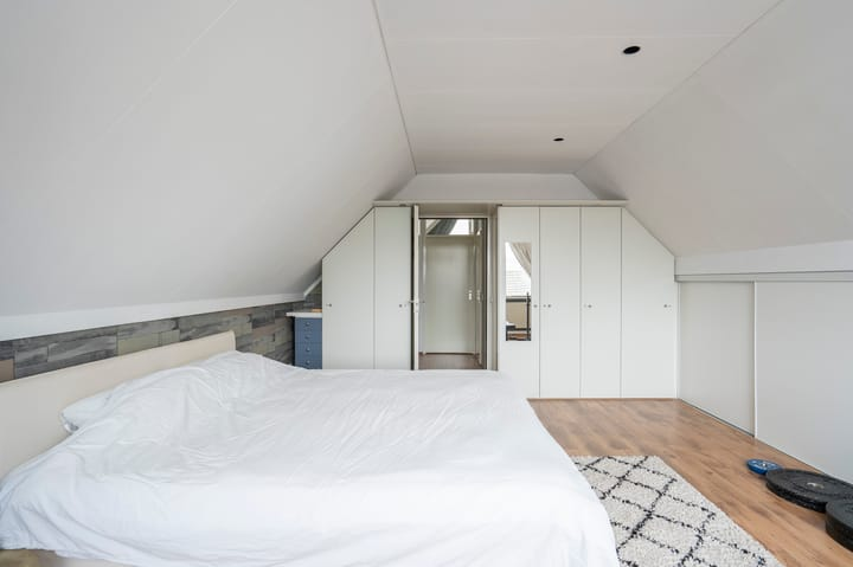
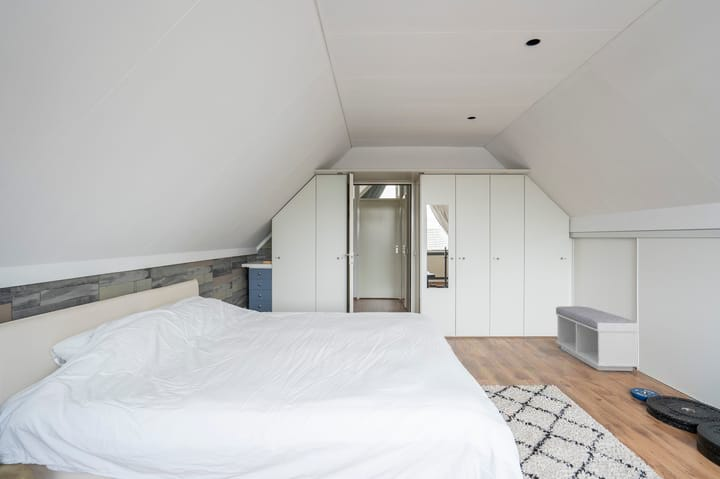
+ bench (592, 335)
